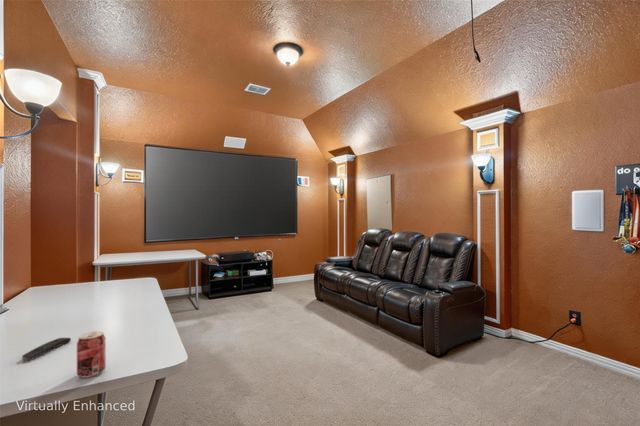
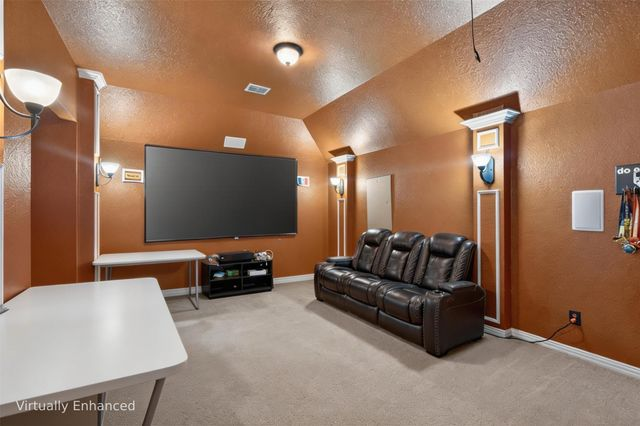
- remote control (46, 347)
- beverage can (91, 353)
